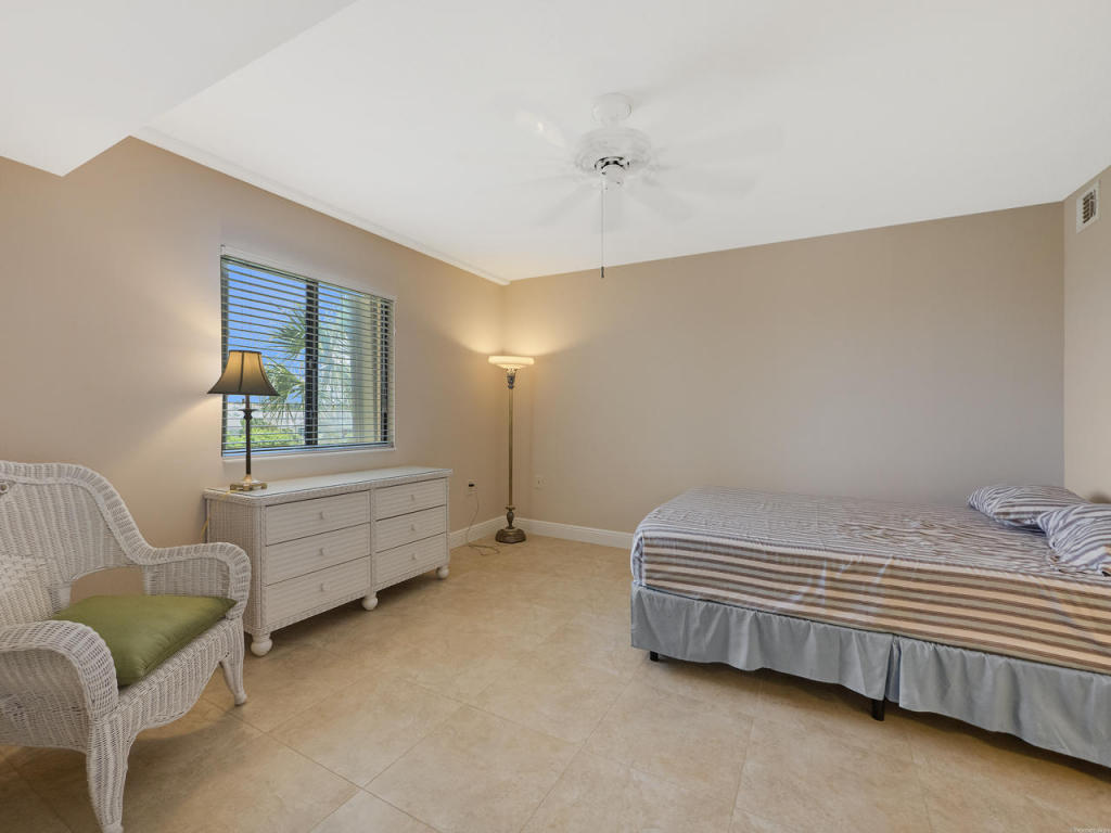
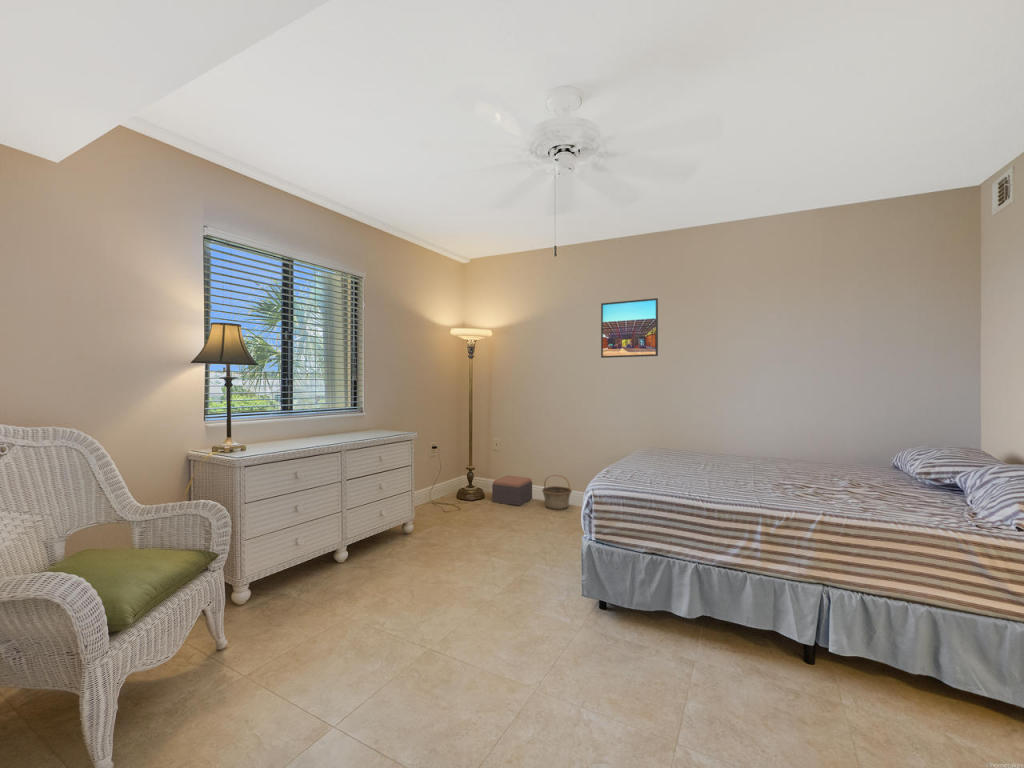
+ footstool (512, 489)
+ basket (556, 491)
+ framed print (628, 328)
